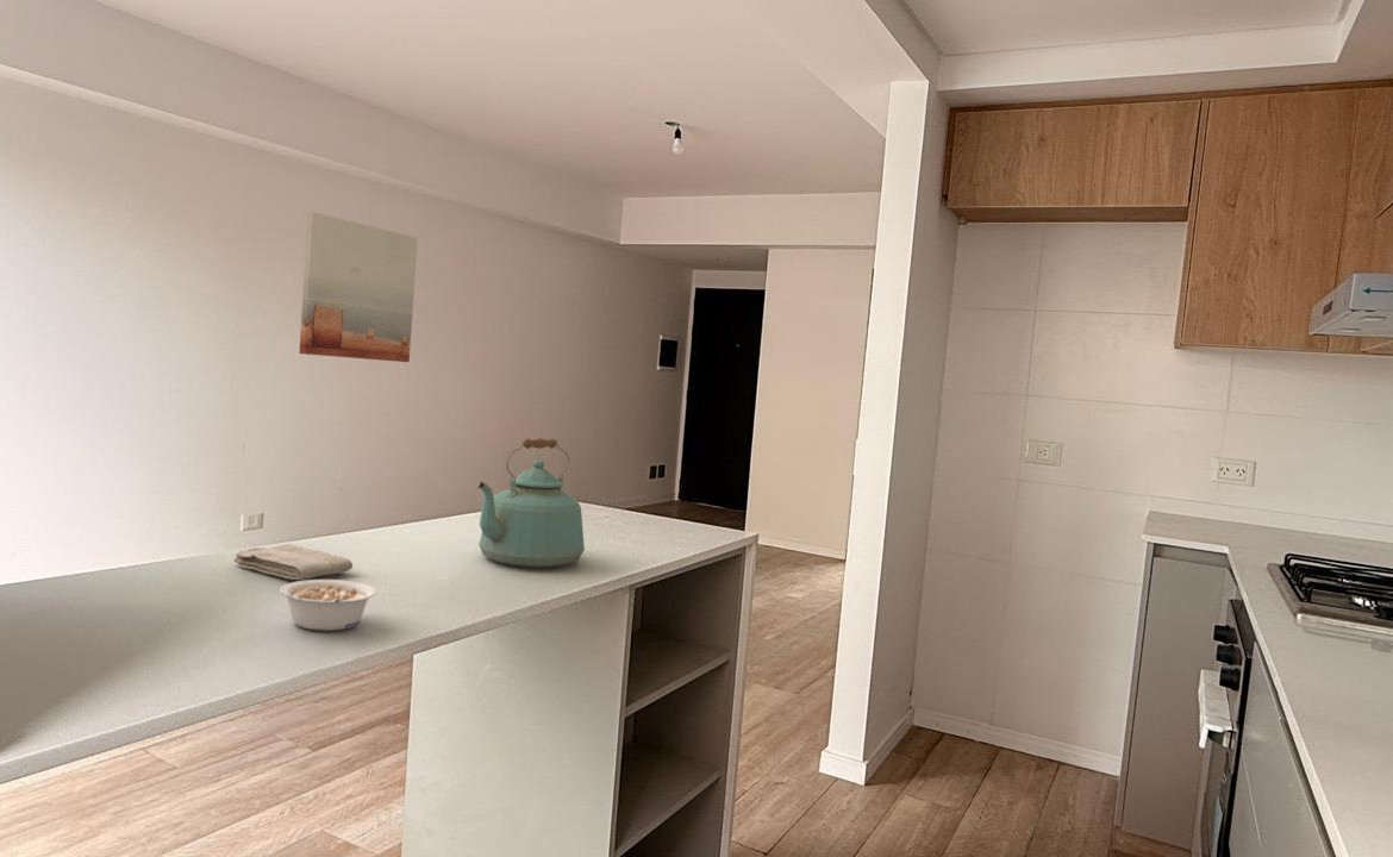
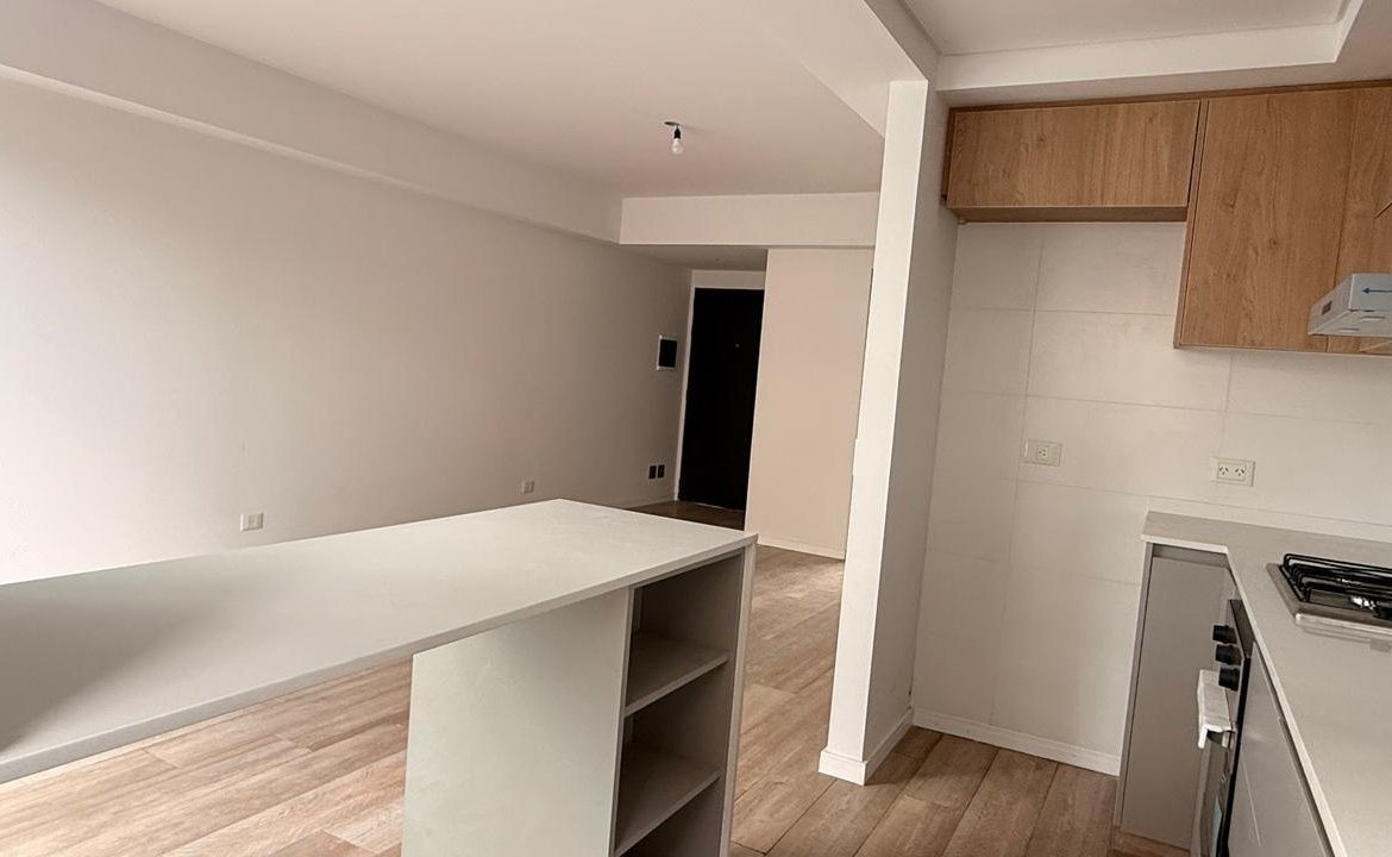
- legume (330, 602)
- washcloth (293, 559)
- wall art (361, 292)
- kettle (527, 499)
